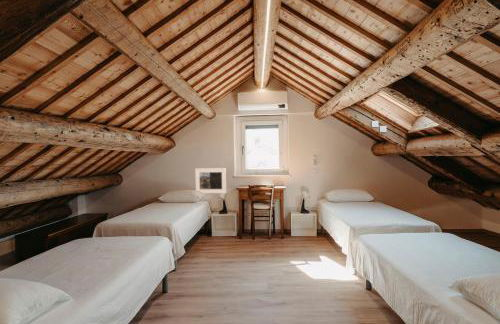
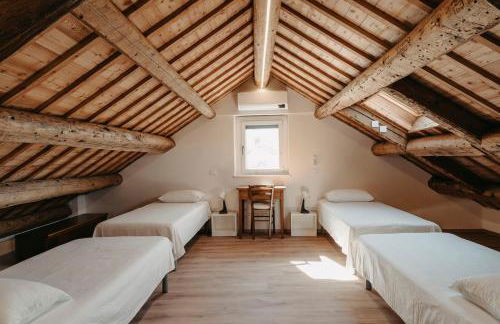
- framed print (210, 180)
